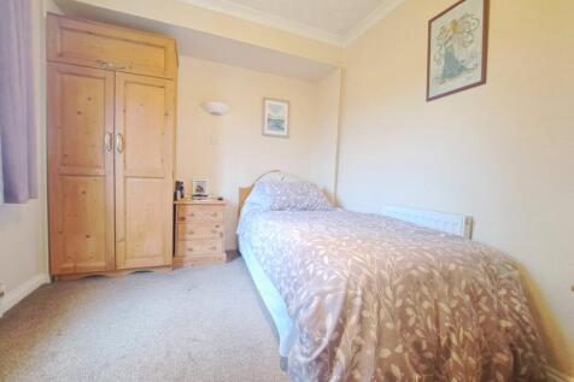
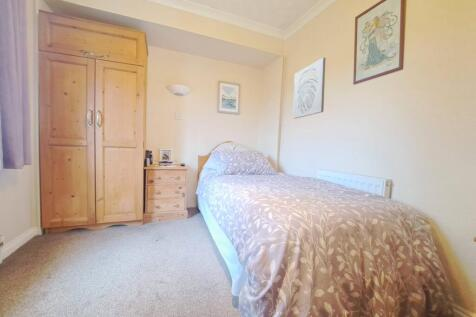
+ wall art (307, 91)
